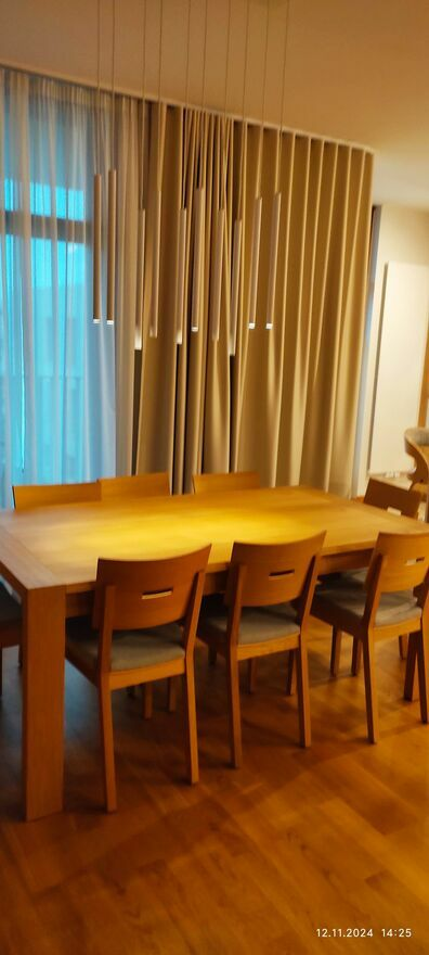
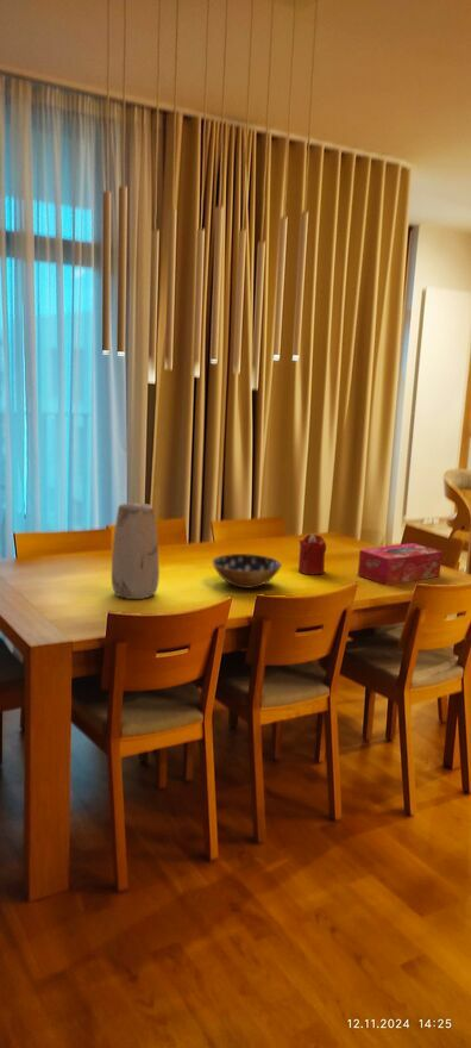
+ bowl (245, 573)
+ vase (136, 550)
+ candle (312, 553)
+ tissue box (400, 562)
